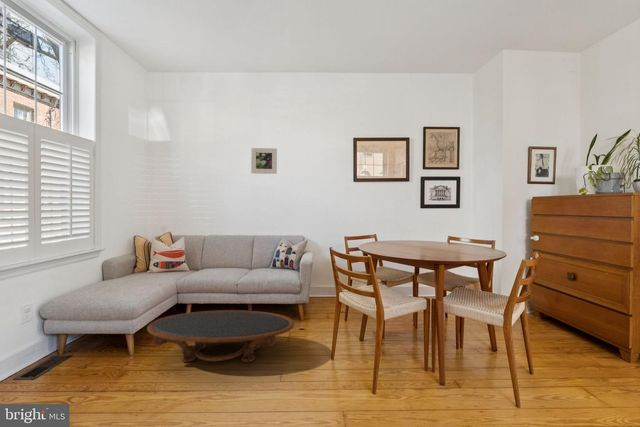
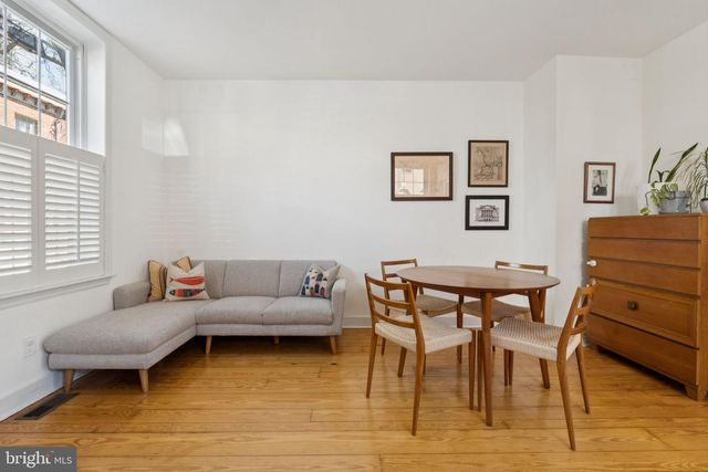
- coffee table (222, 337)
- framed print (264, 160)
